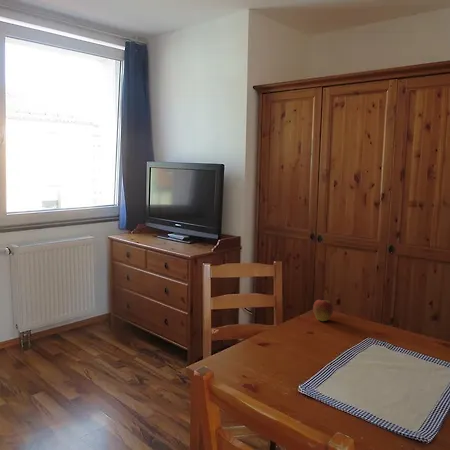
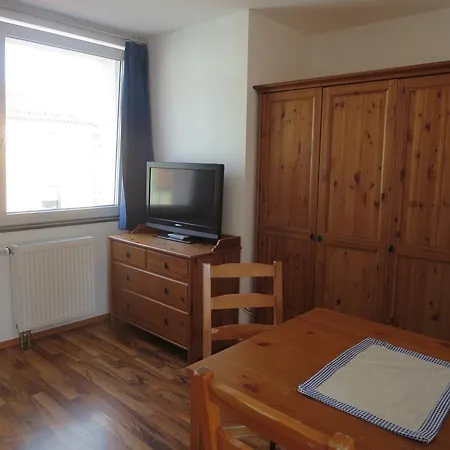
- apple (323, 308)
